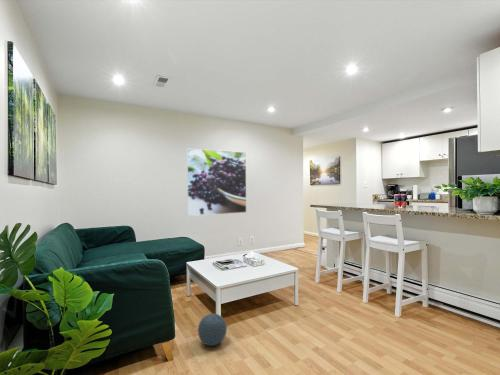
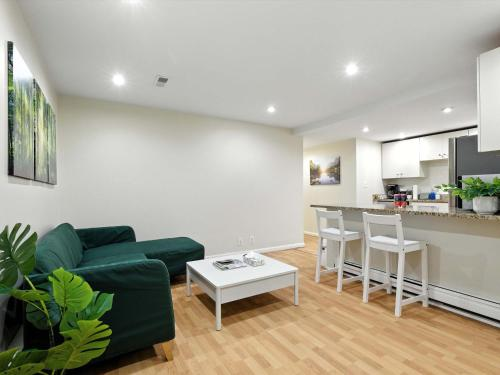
- ball (212, 329)
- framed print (218, 182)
